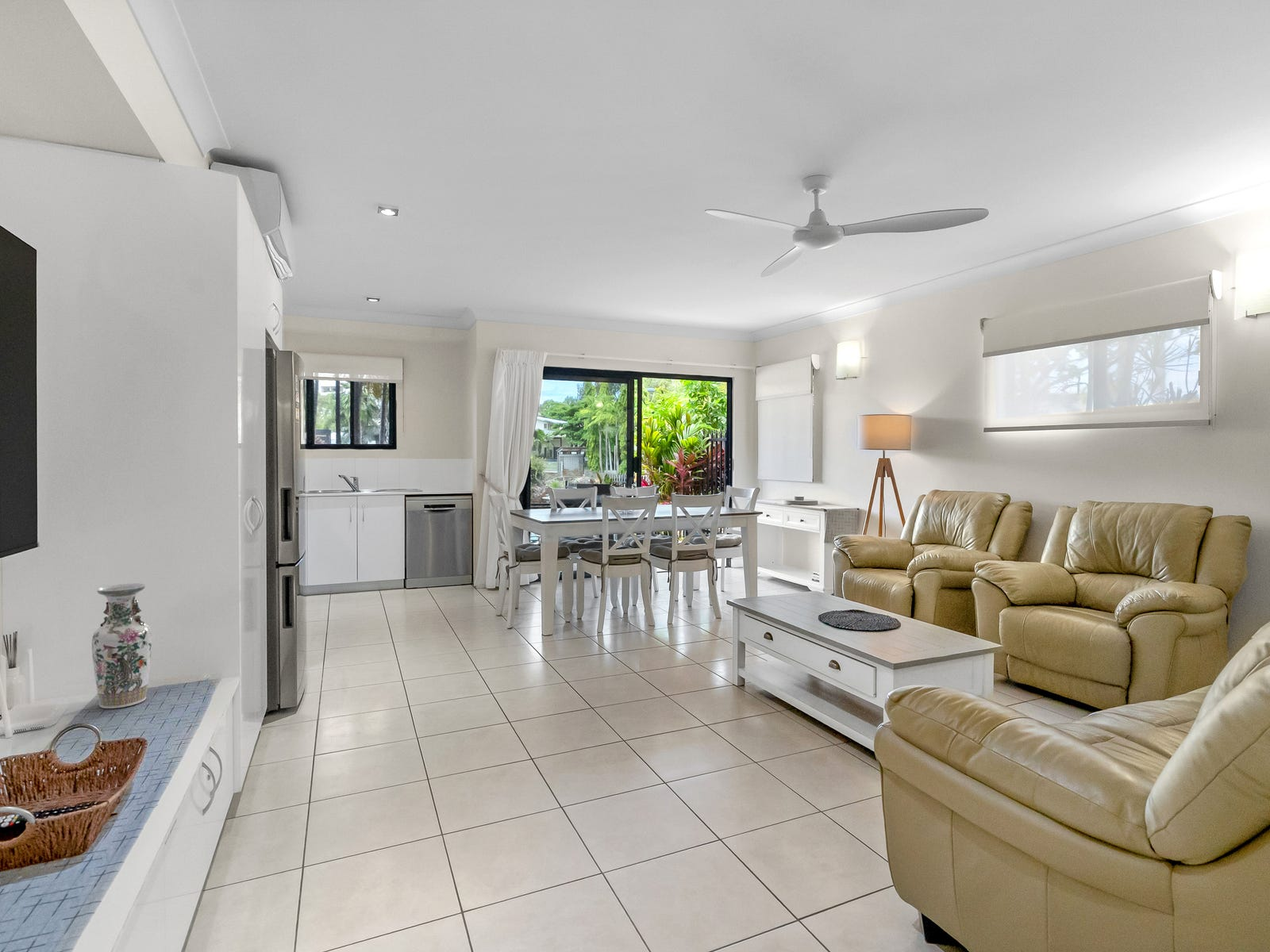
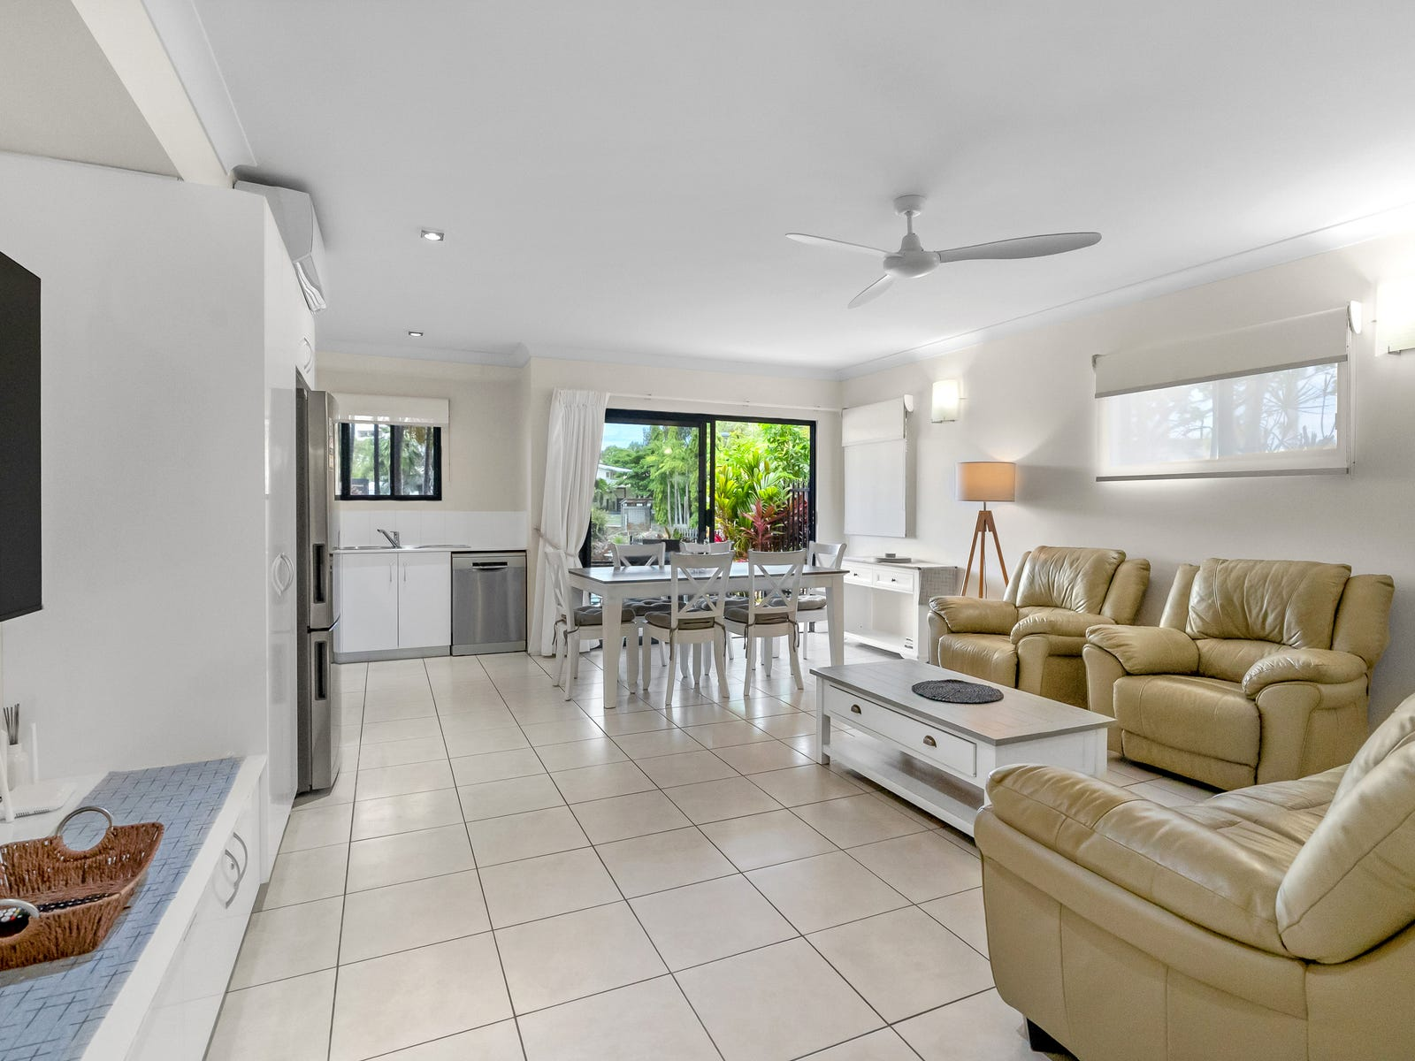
- vase (122, 644)
